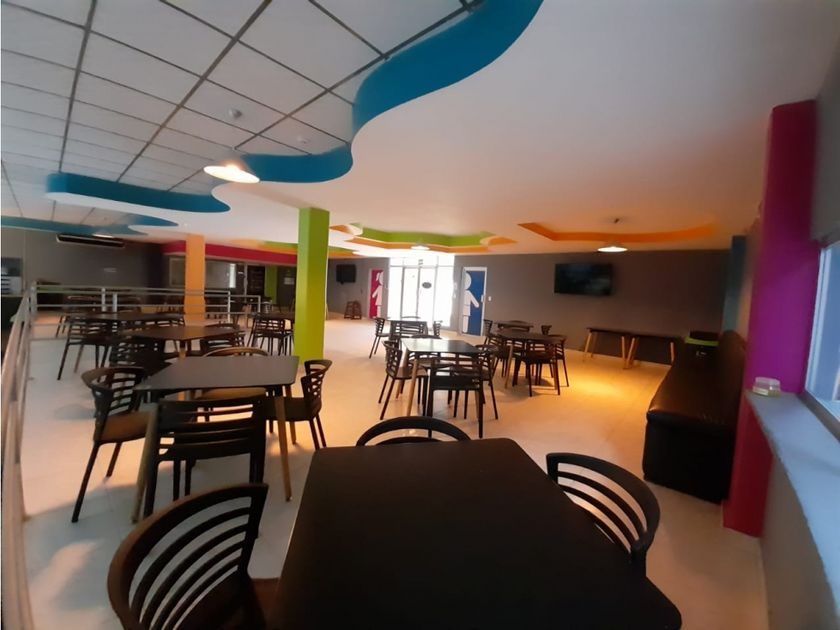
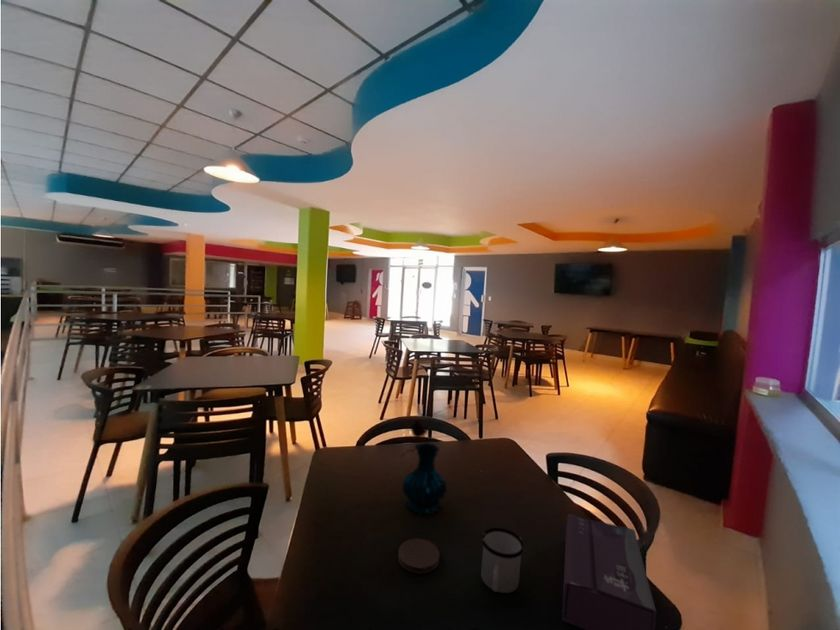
+ tissue box (602, 570)
+ mug (500, 563)
+ vase (423, 464)
+ coaster (418, 555)
